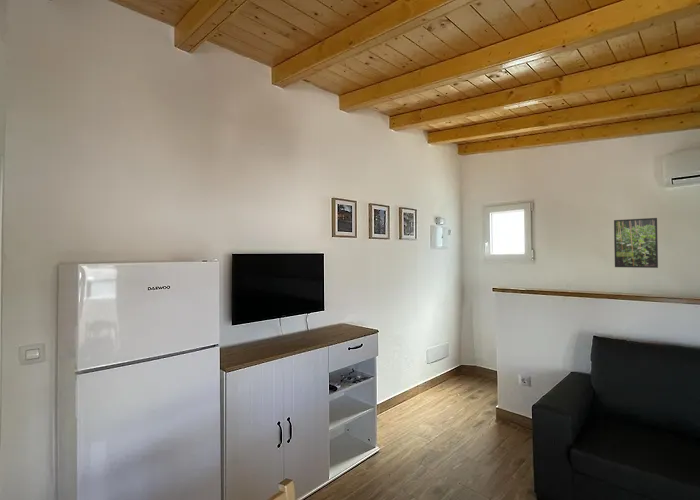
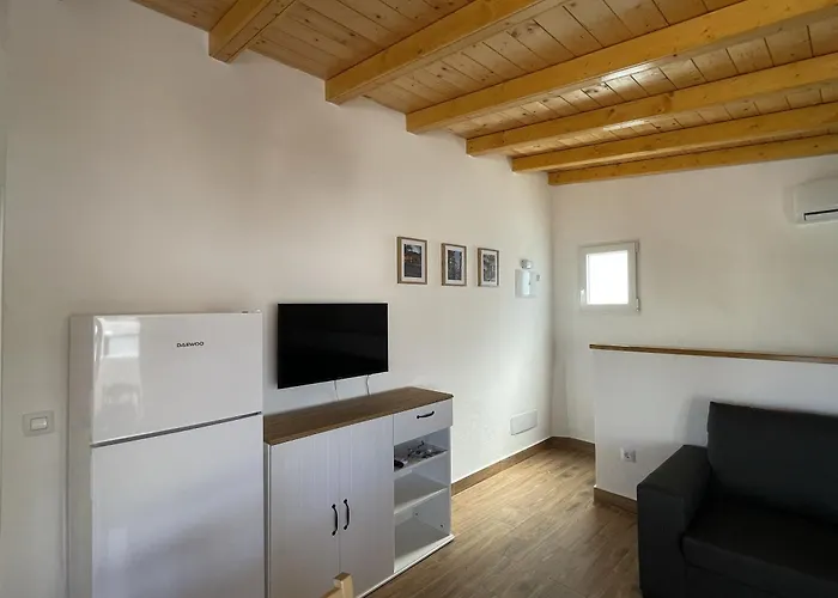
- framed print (635, 243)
